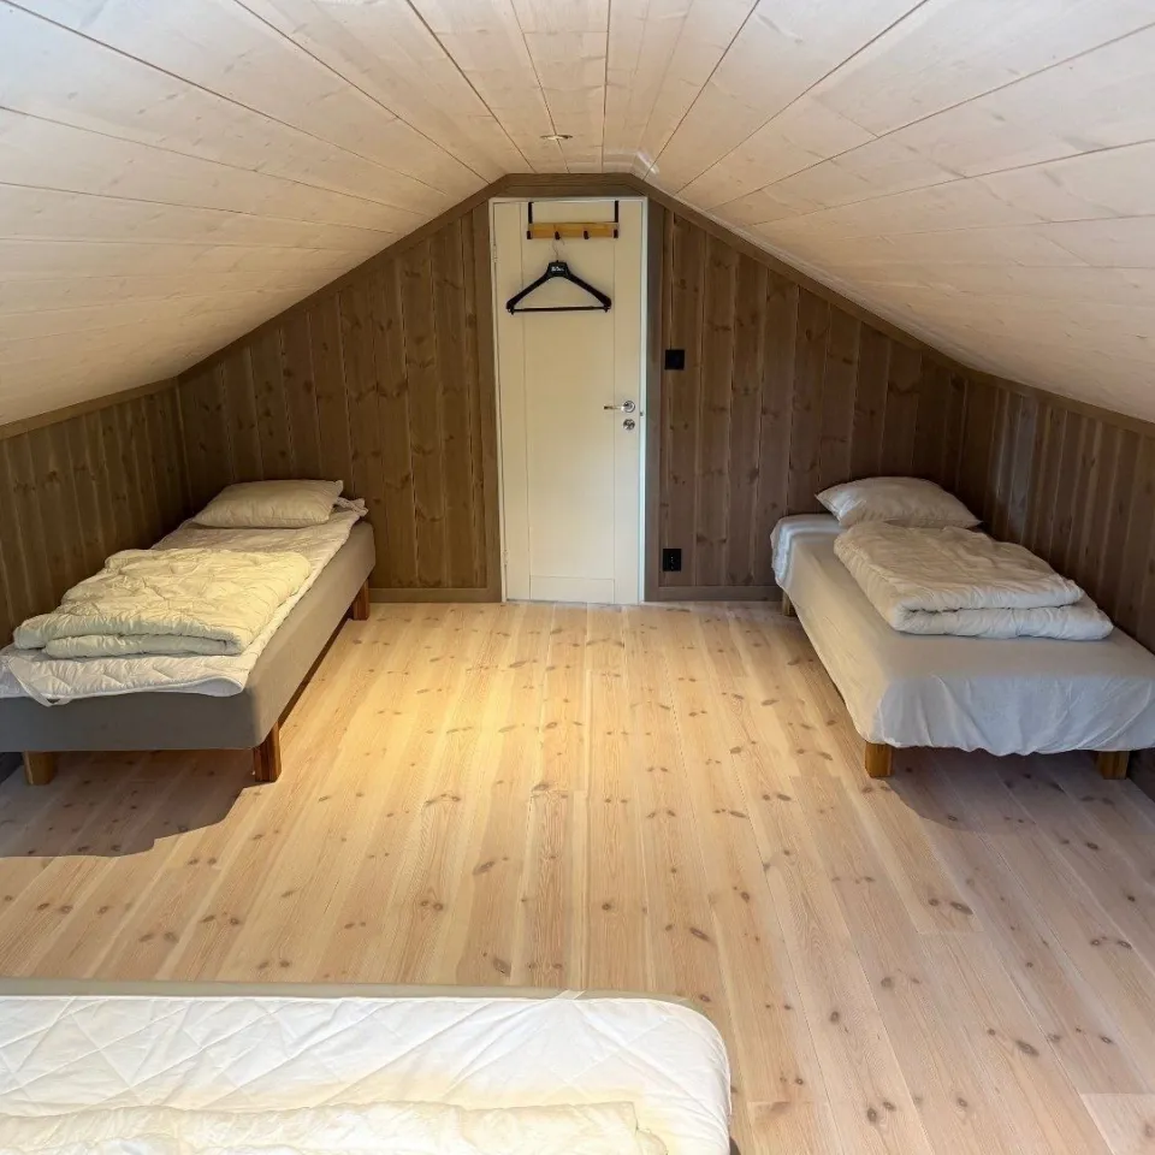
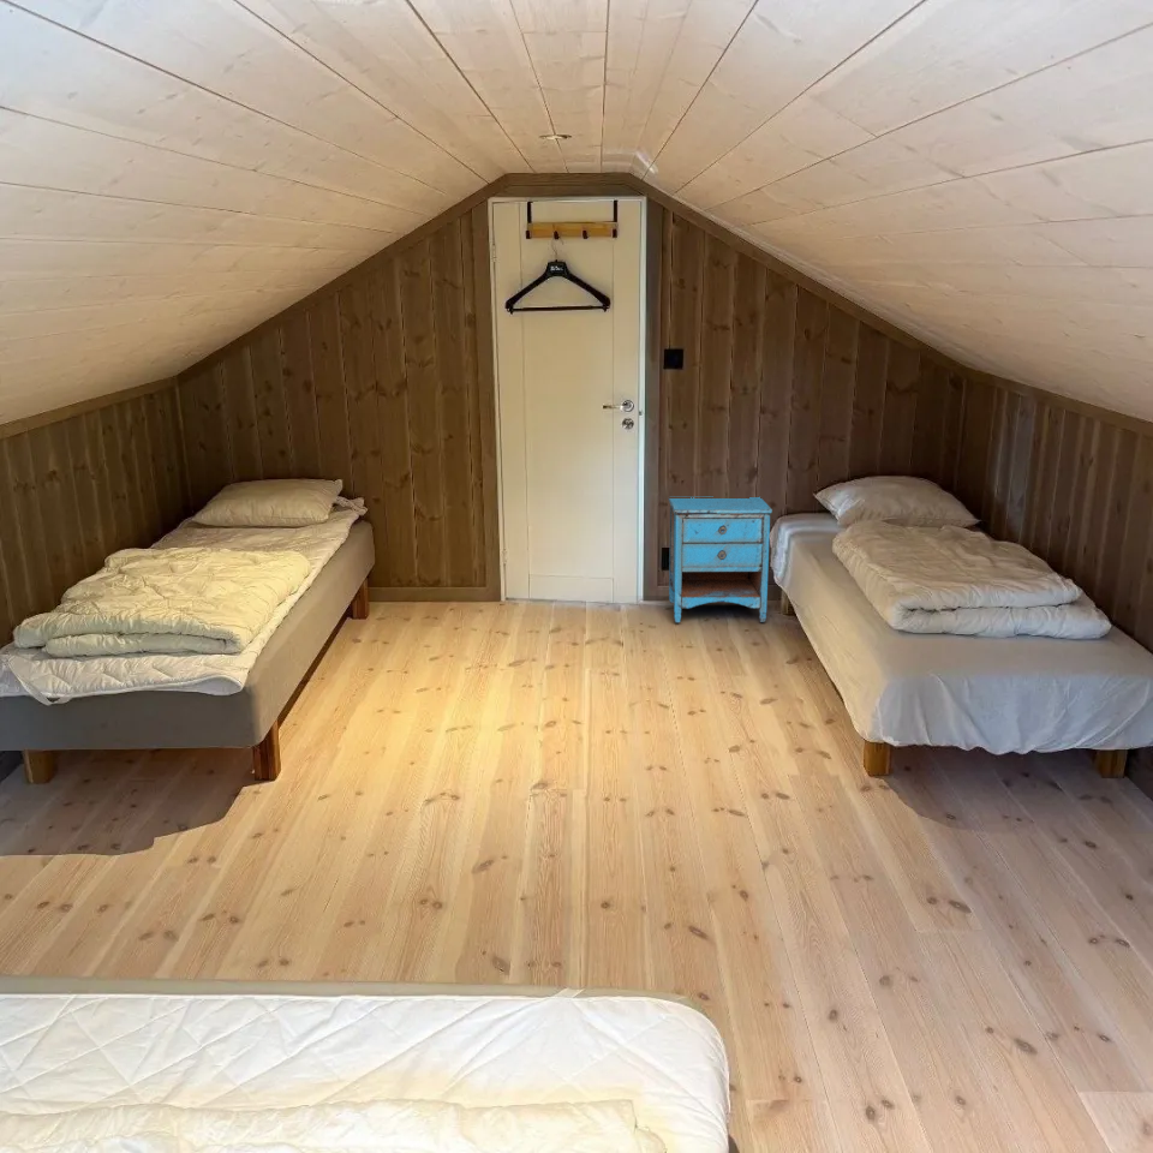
+ nightstand (717, 557)
